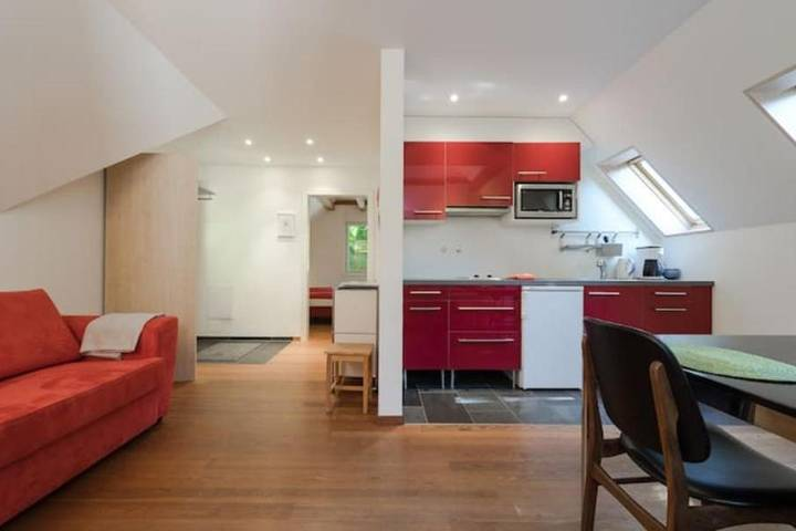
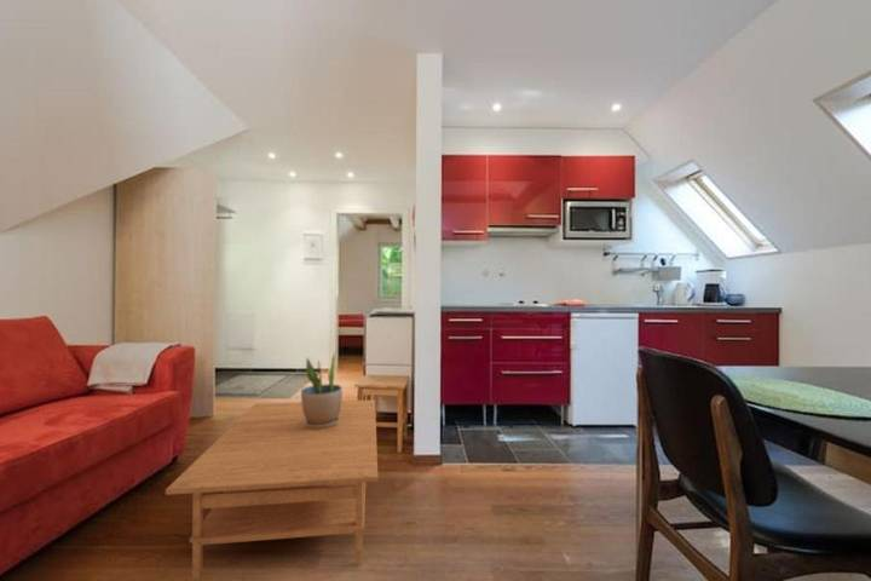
+ potted plant (321, 386)
+ coffee table (300, 468)
